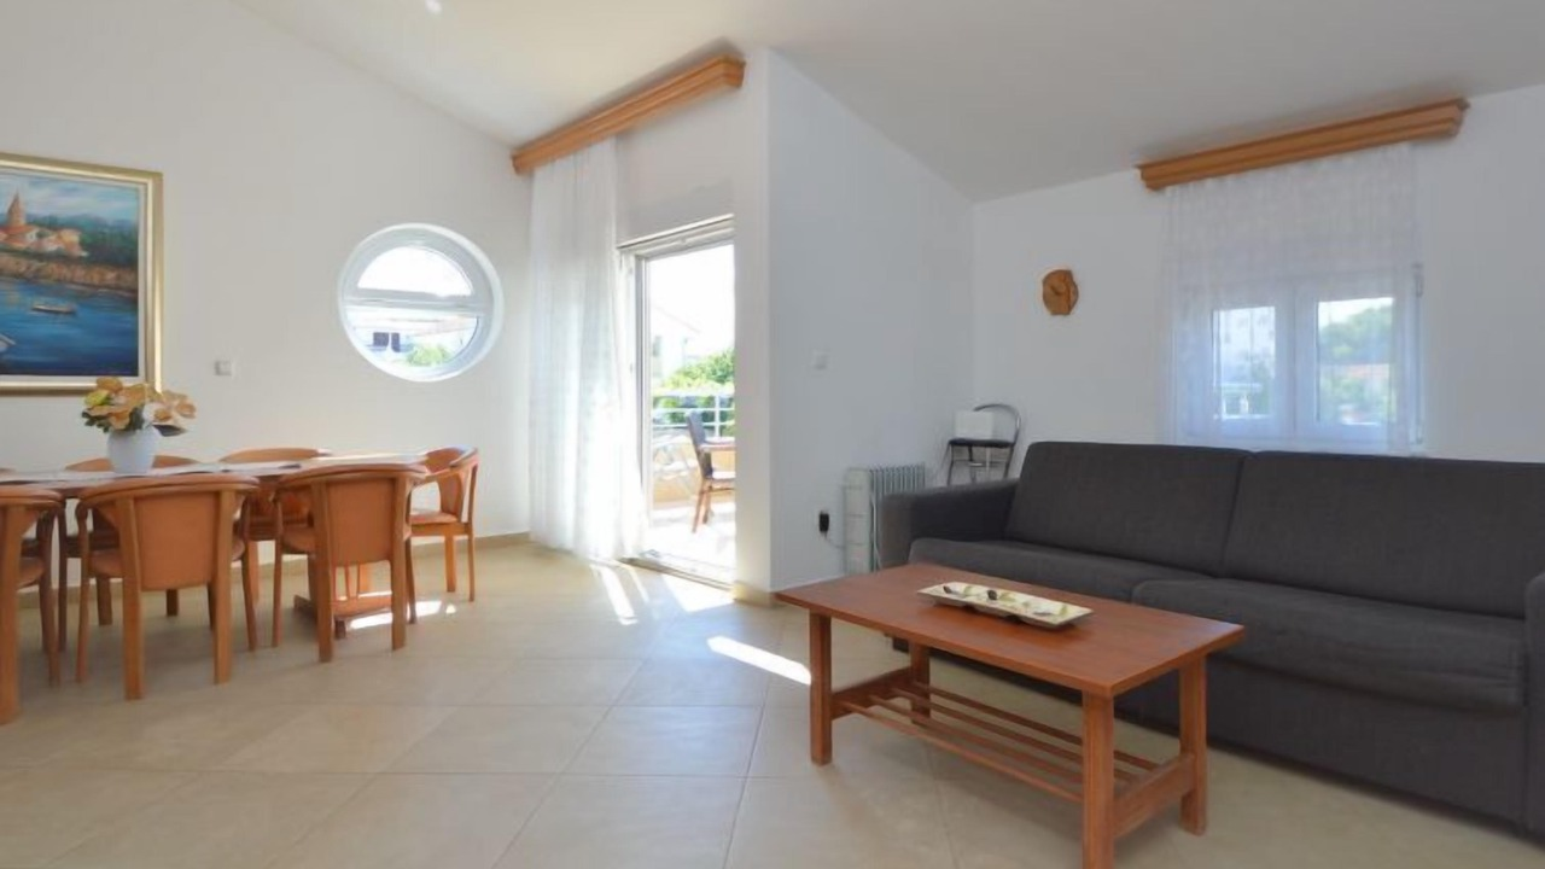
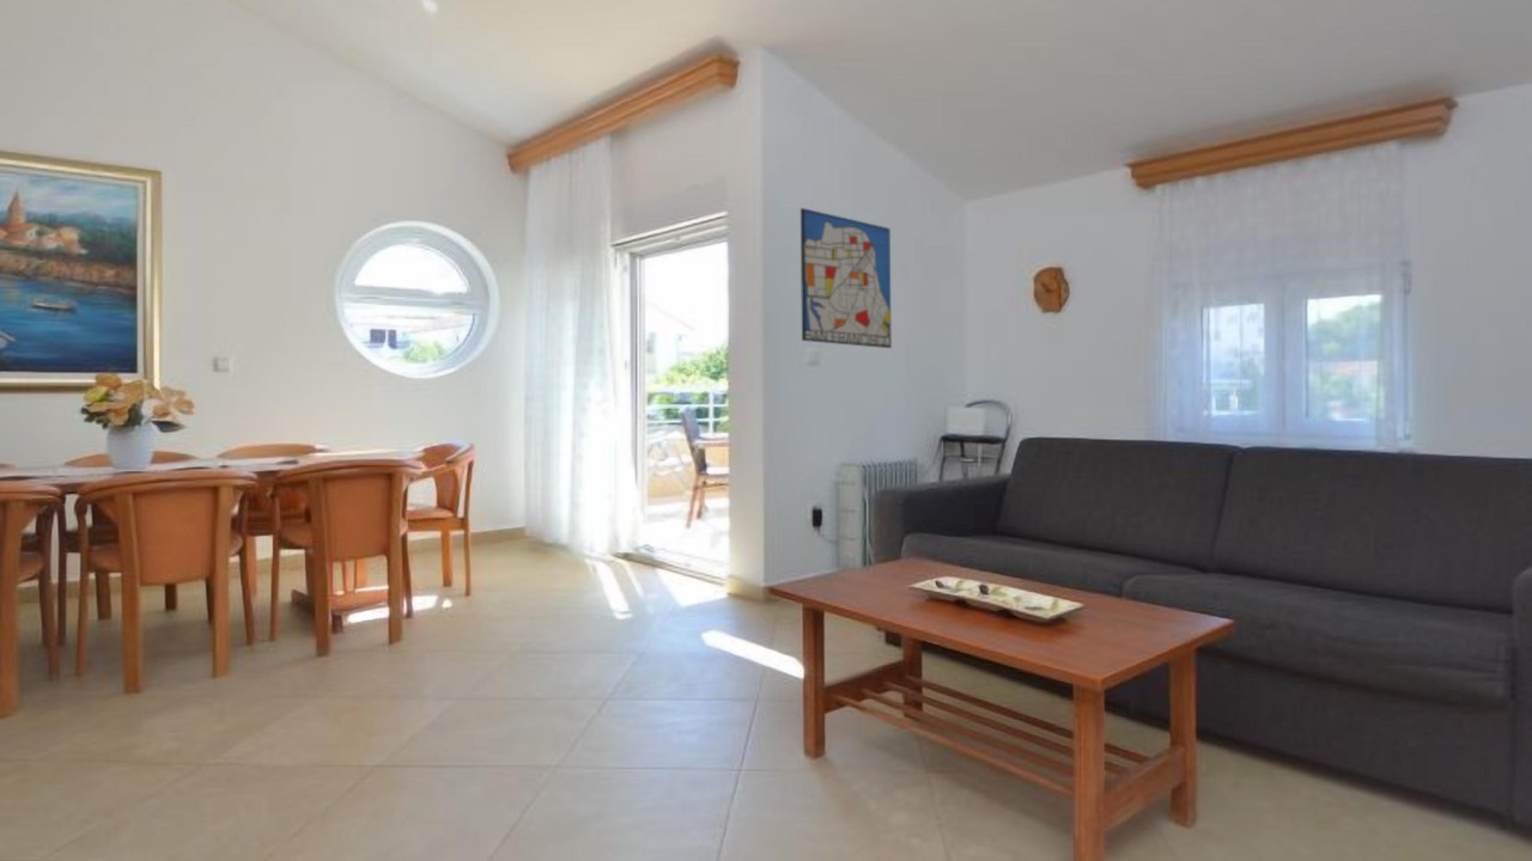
+ wall art (847, 281)
